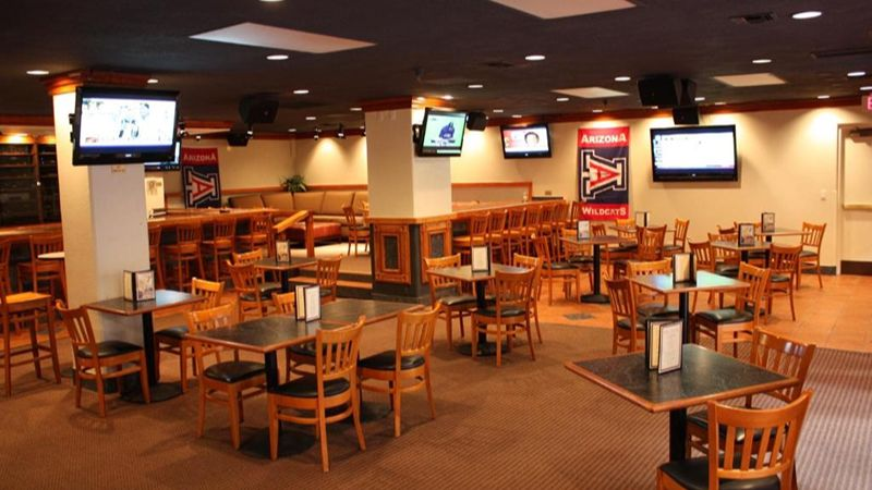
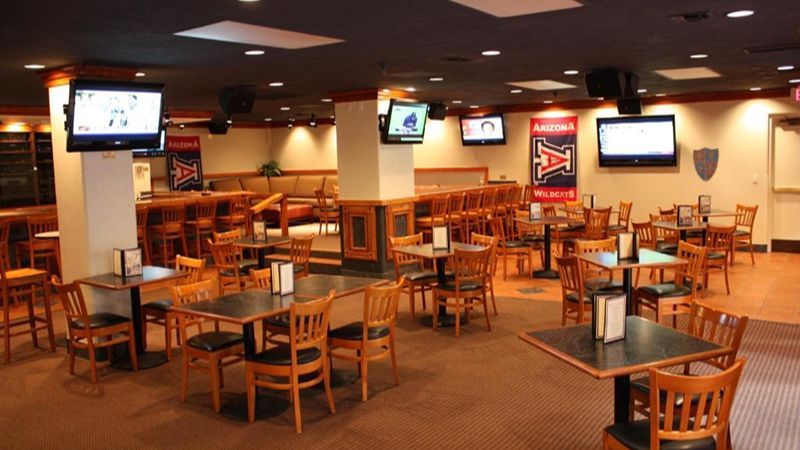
+ decorative shield (705, 164)
